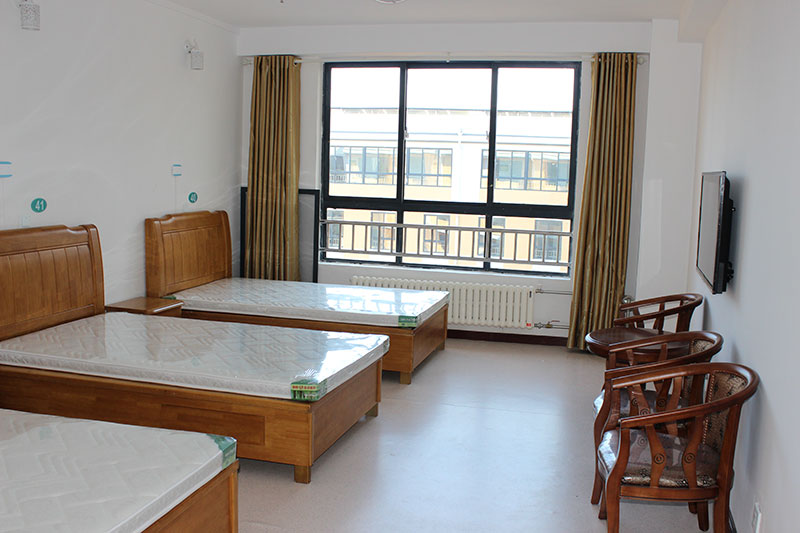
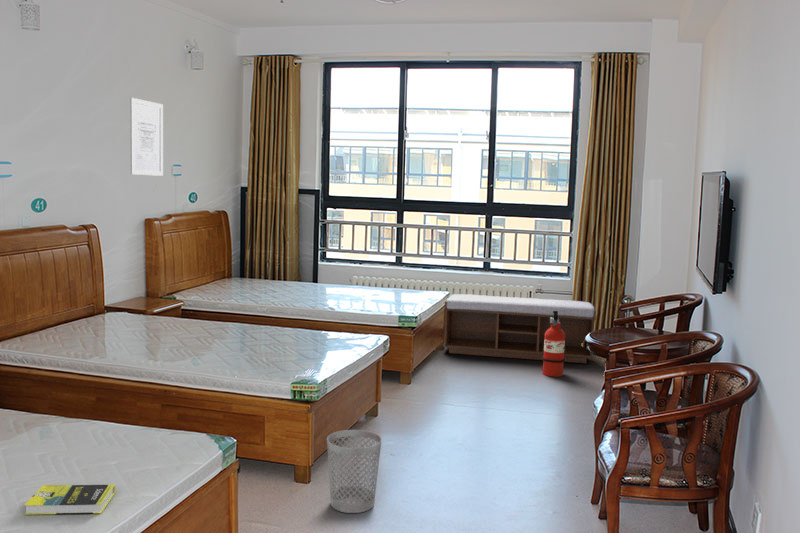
+ fire extinguisher (554, 342)
+ wastebasket (352, 471)
+ wall art (147, 138)
+ book (71, 498)
+ bench (518, 326)
